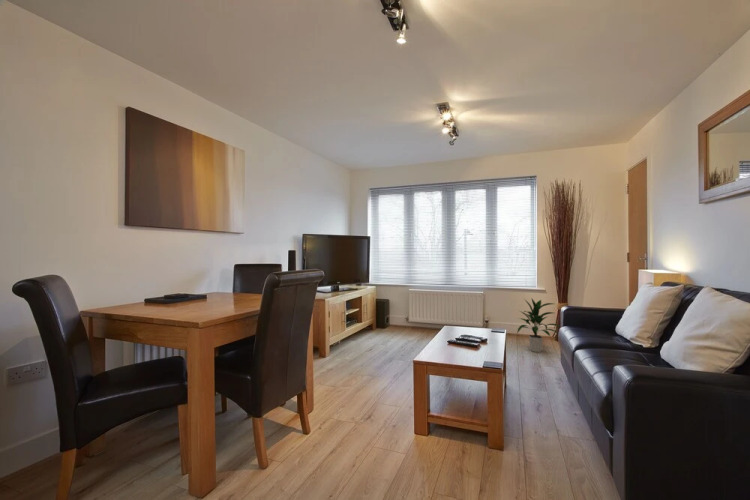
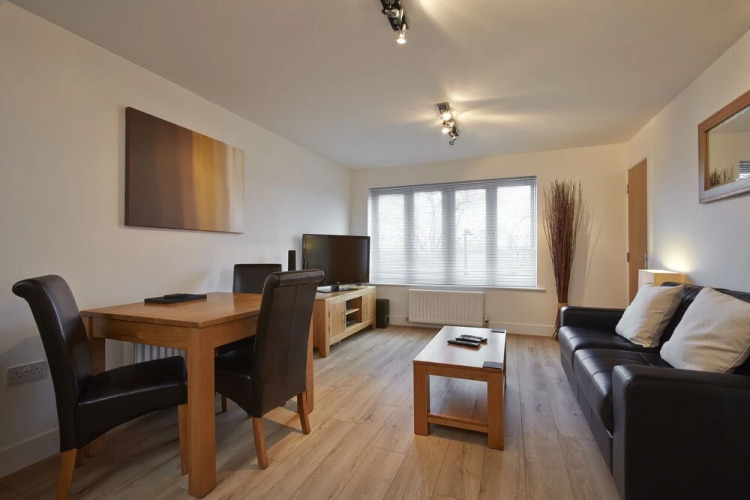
- indoor plant (536, 323)
